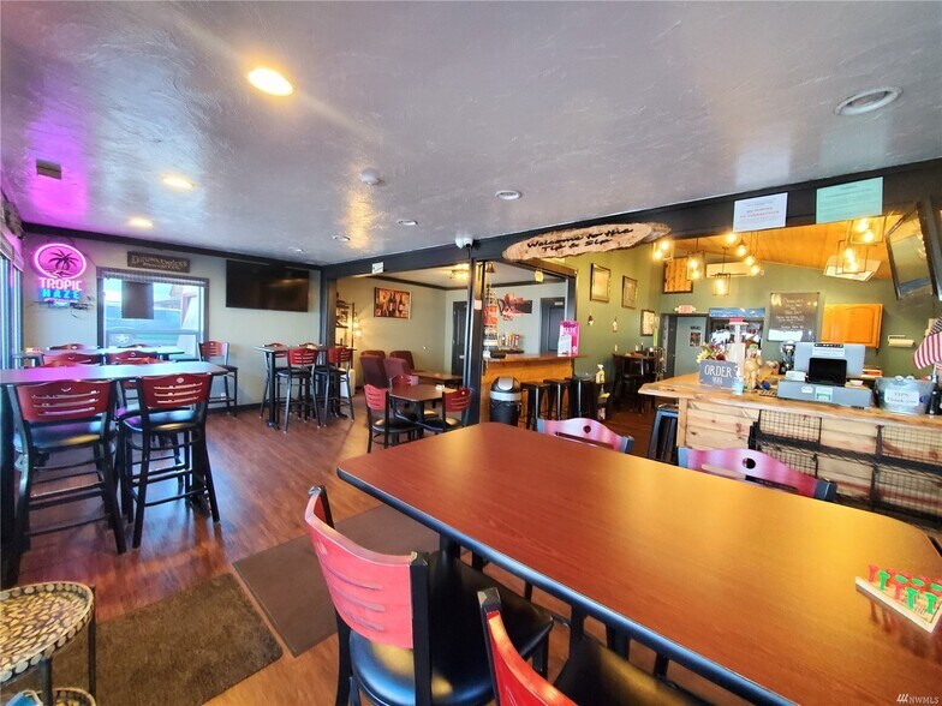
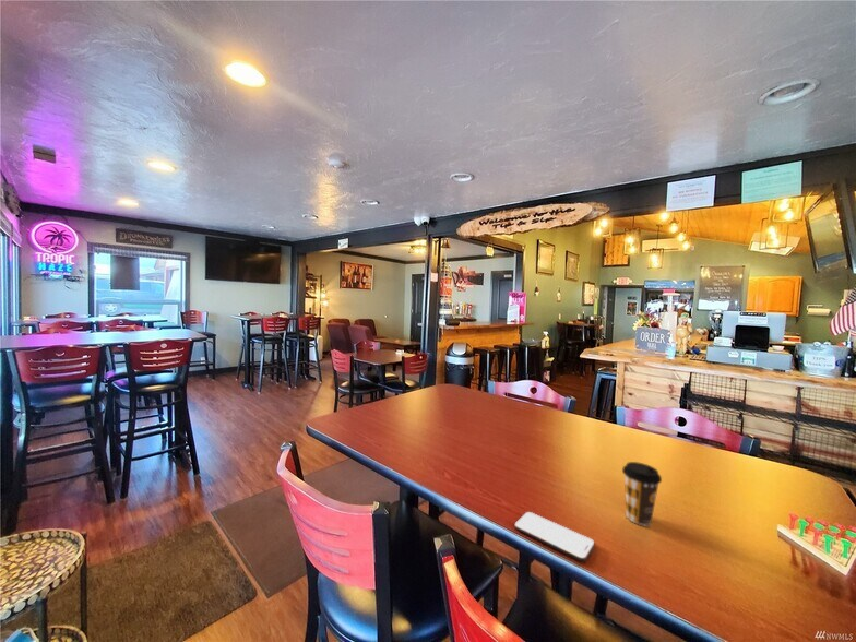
+ coffee cup (640, 492)
+ smartphone (552, 534)
